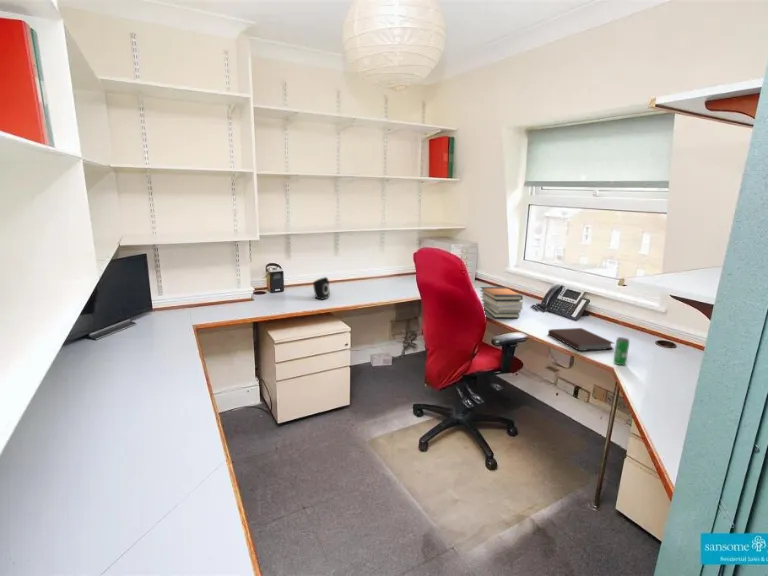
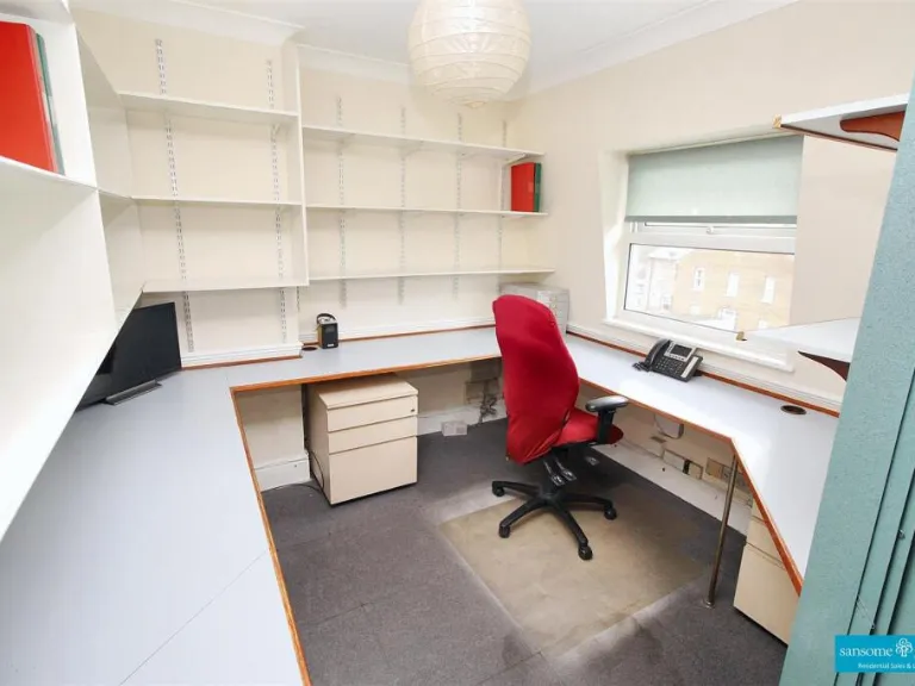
- book stack (500, 301)
- beverage can (621, 351)
- speaker (320, 287)
- notebook (579, 338)
